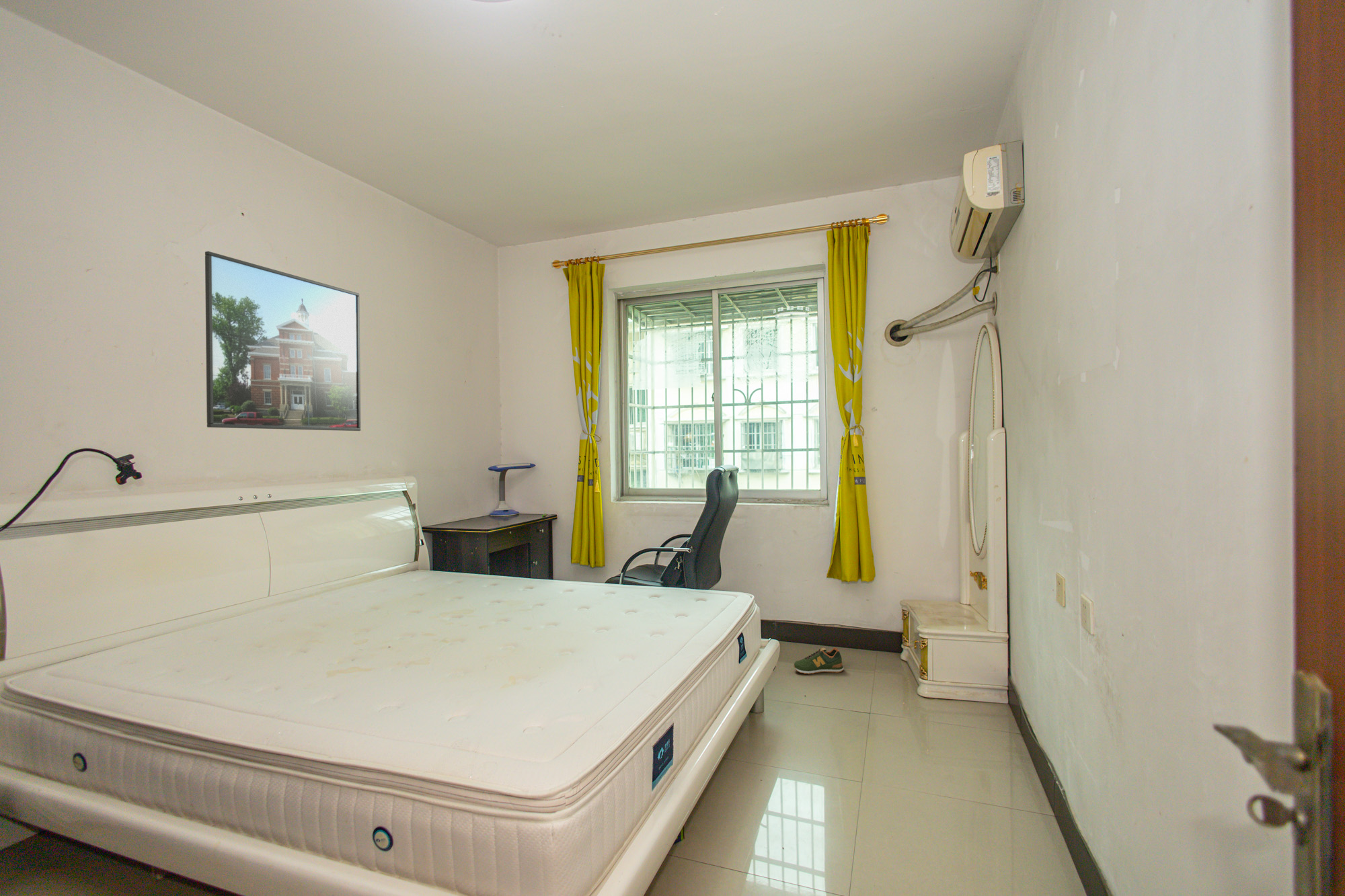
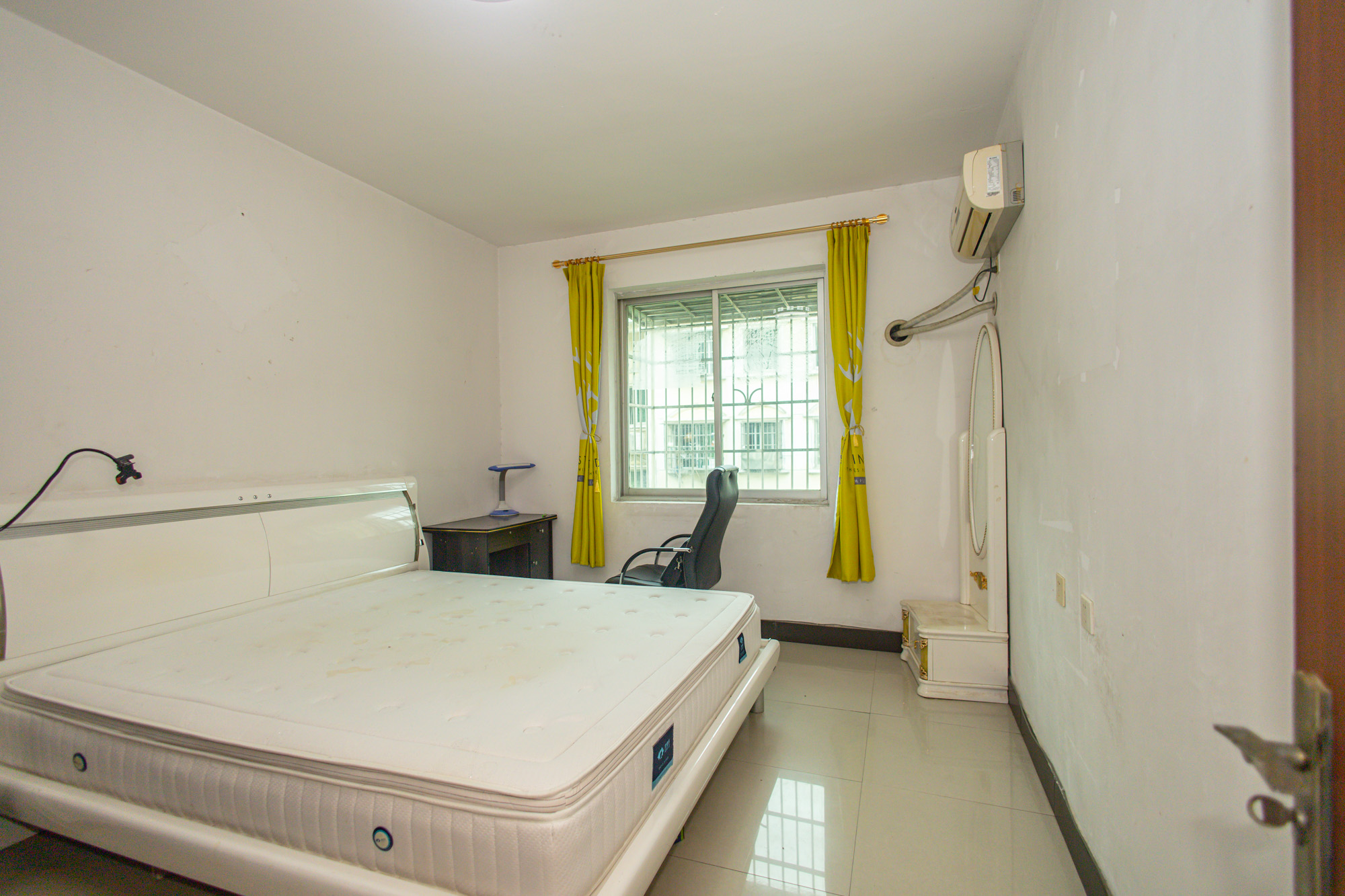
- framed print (292, 352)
- shoe (818, 660)
